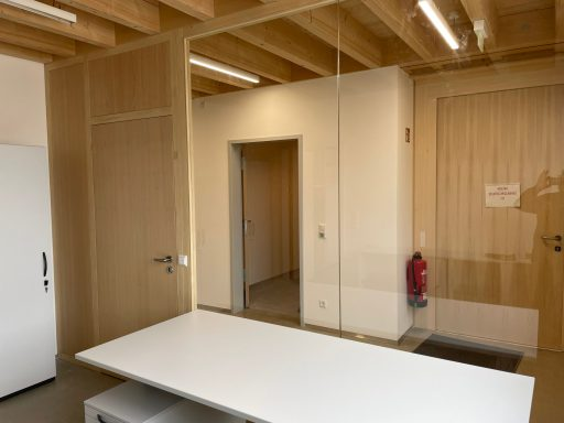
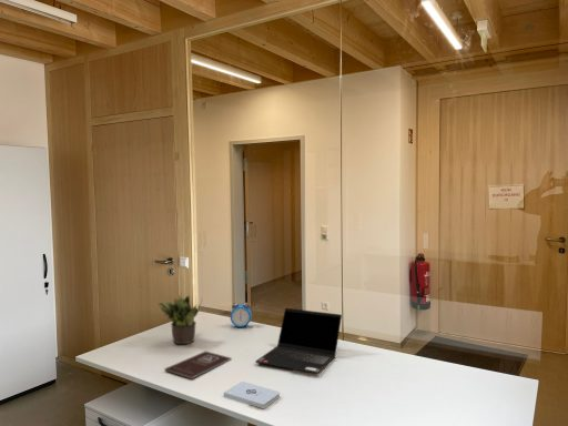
+ notepad (252, 394)
+ laptop computer (300, 338)
+ alarm clock (241, 314)
+ potted plant (180, 315)
+ book (199, 364)
